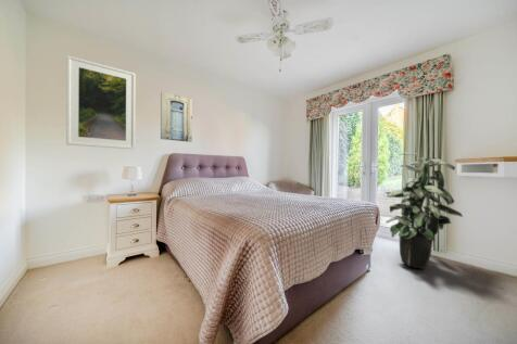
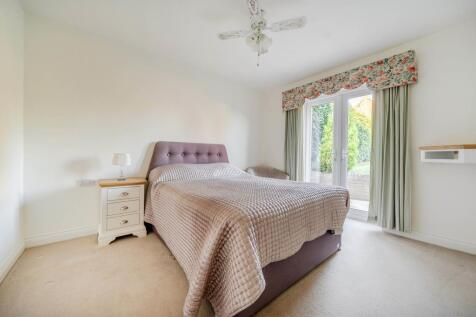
- indoor plant (416, 207)
- wall art (177, 118)
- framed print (103, 105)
